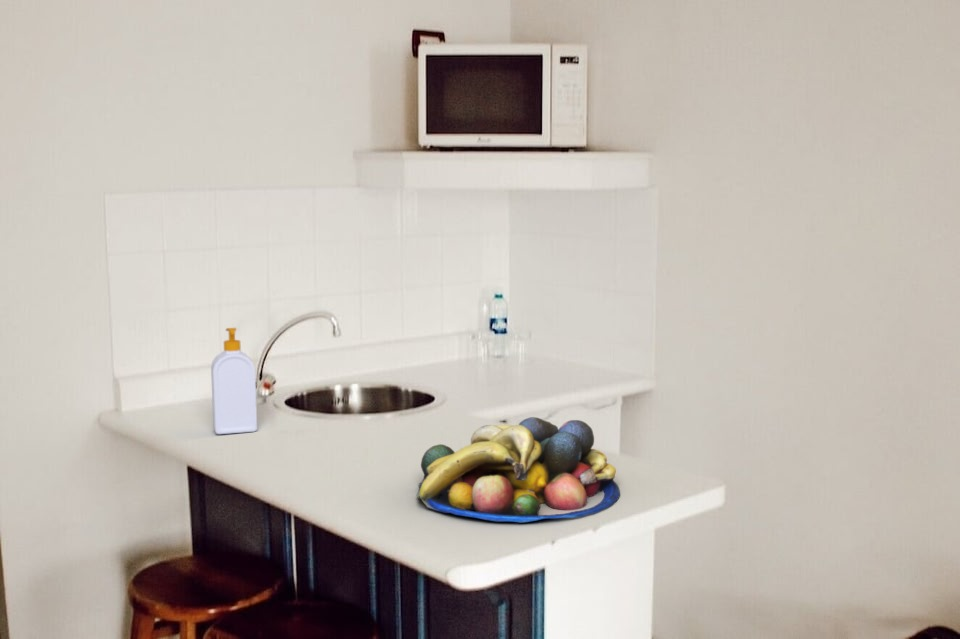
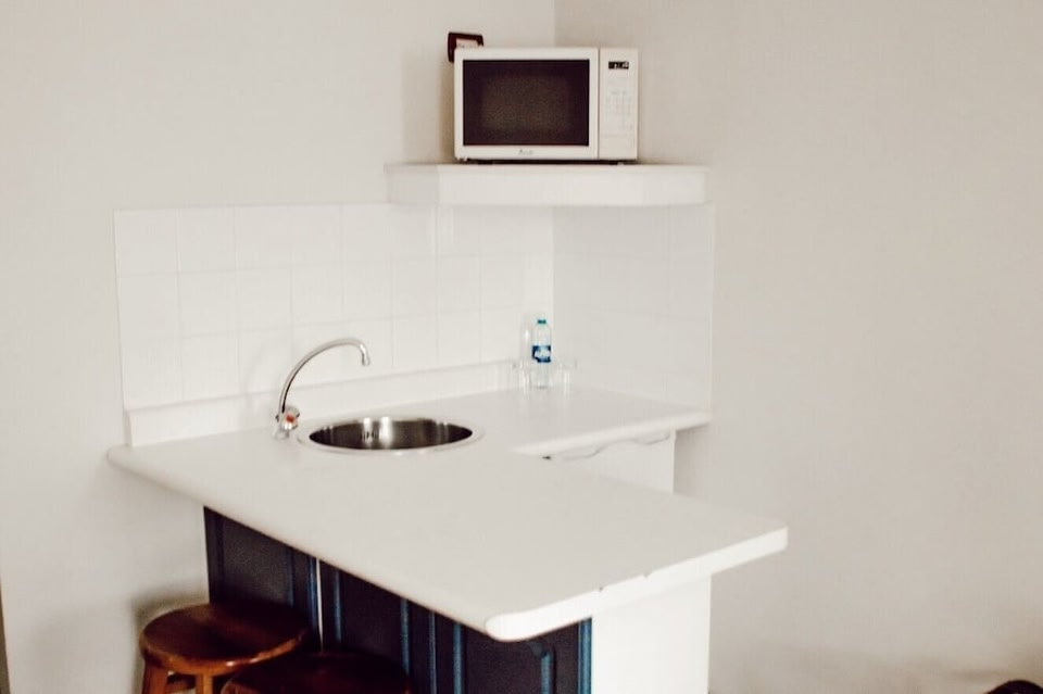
- soap bottle (233, 379)
- fruit bowl (518, 457)
